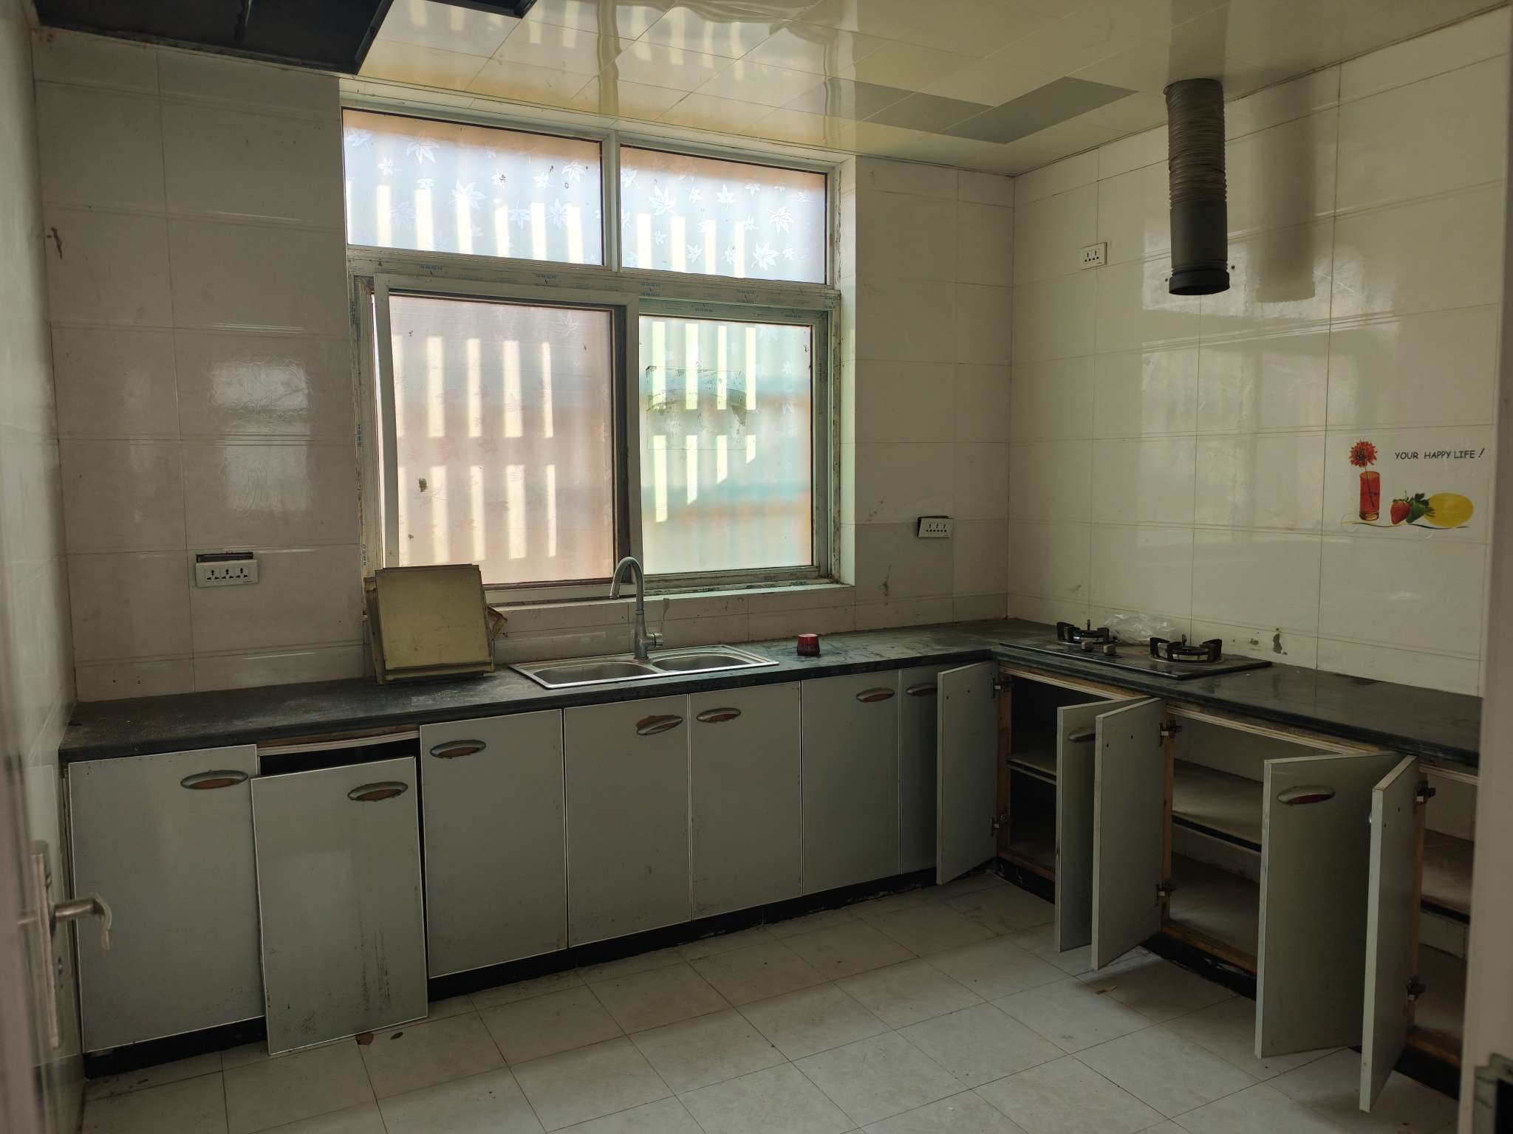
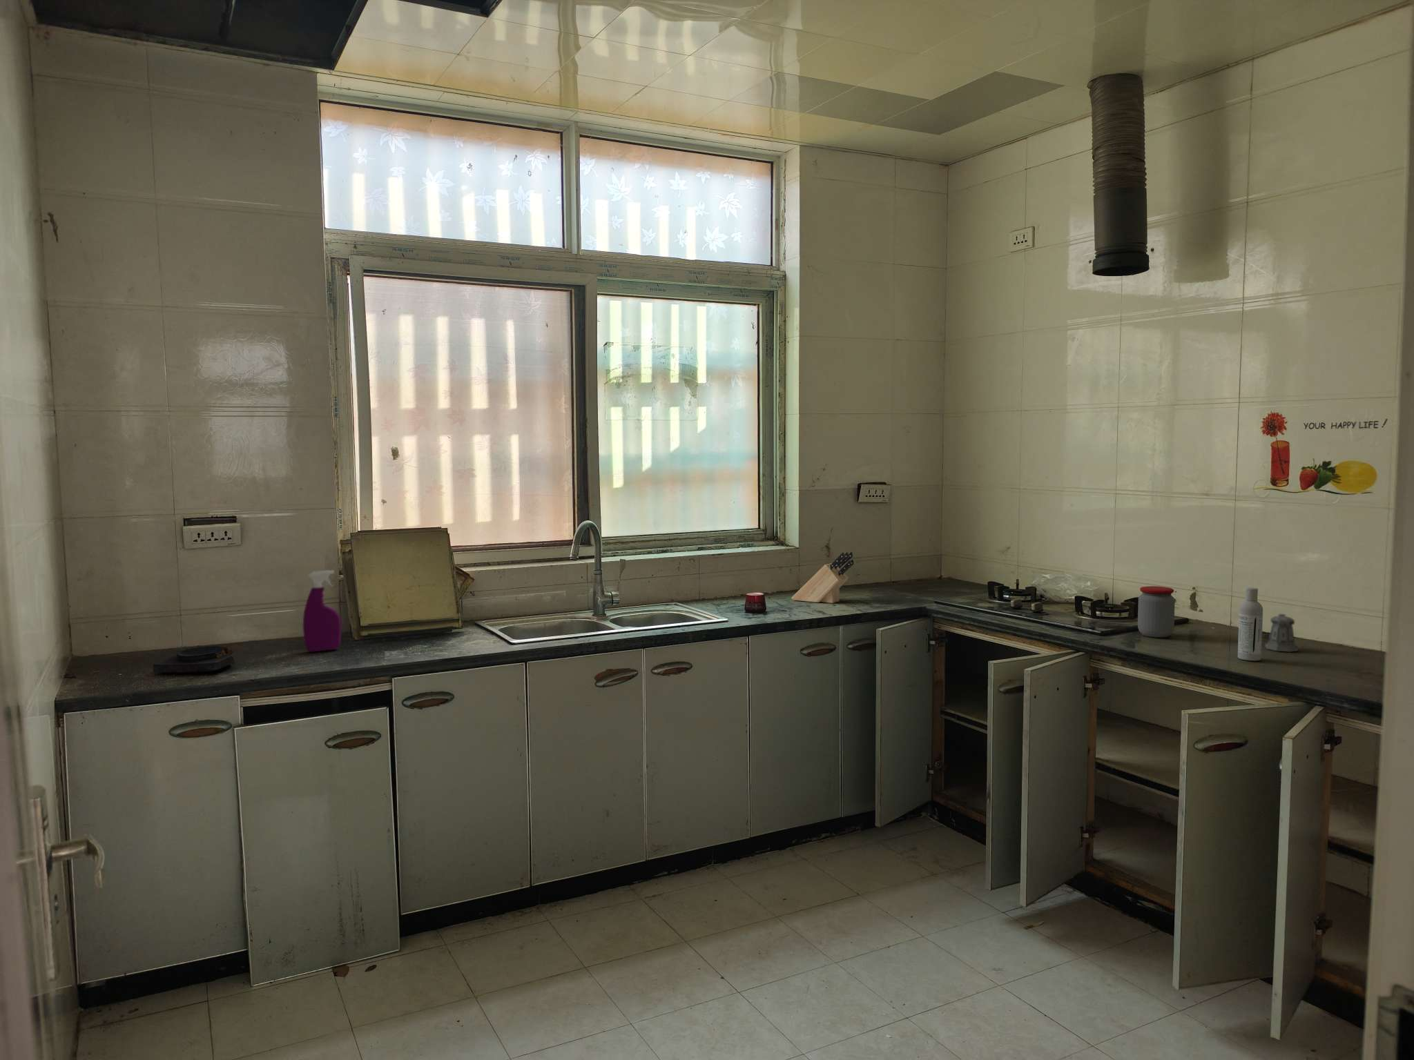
+ spray bottle (321, 610)
+ knife block (824, 576)
+ jar (1156, 611)
+ pepper shaker (1282, 632)
+ decorative bowl (194, 659)
+ bottle (1250, 624)
